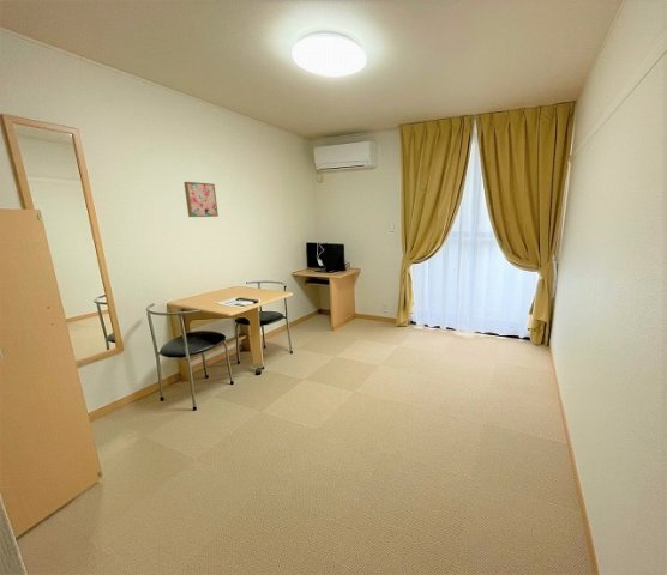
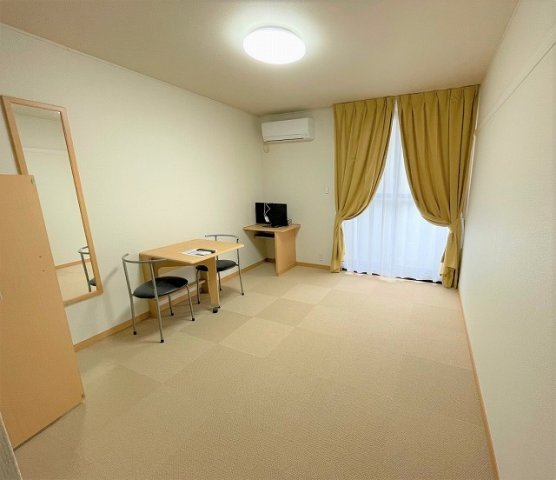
- wall art (202, 200)
